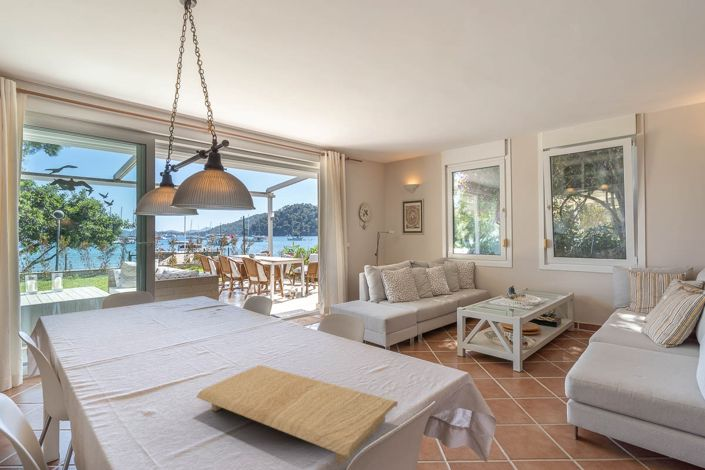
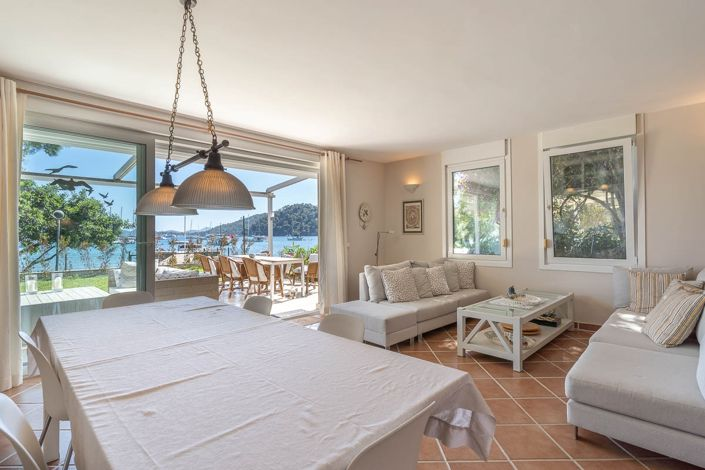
- cutting board (294, 405)
